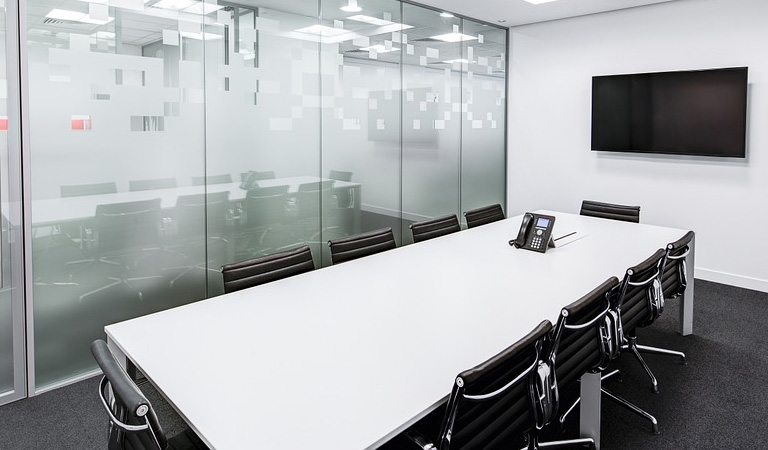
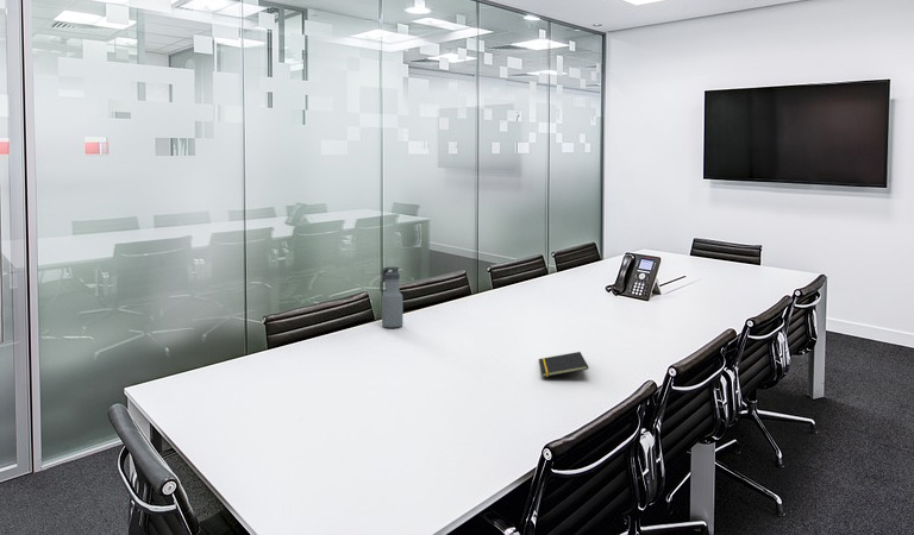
+ notepad (562, 364)
+ water bottle (392, 296)
